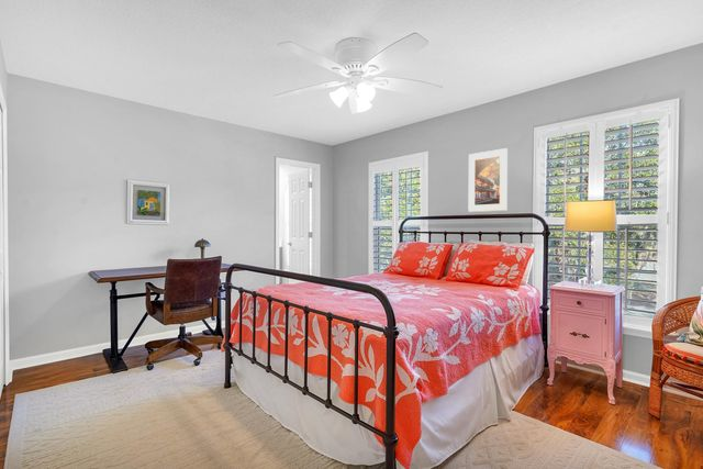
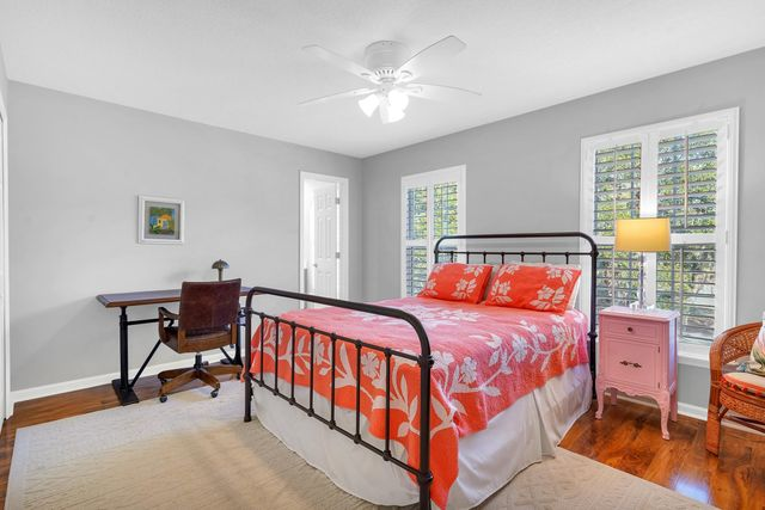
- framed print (487, 181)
